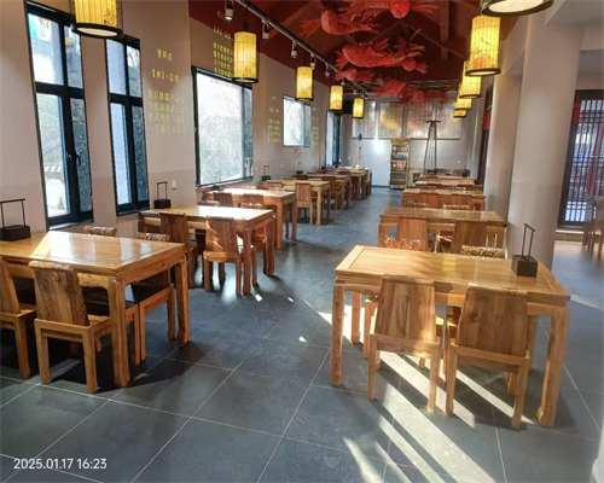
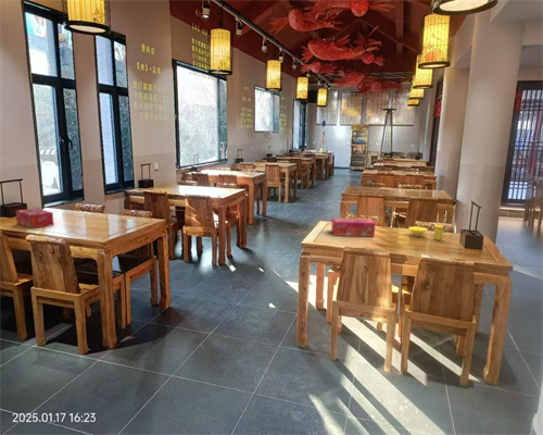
+ tissue box (352, 226)
+ condiment set (426, 229)
+ tissue box (34, 217)
